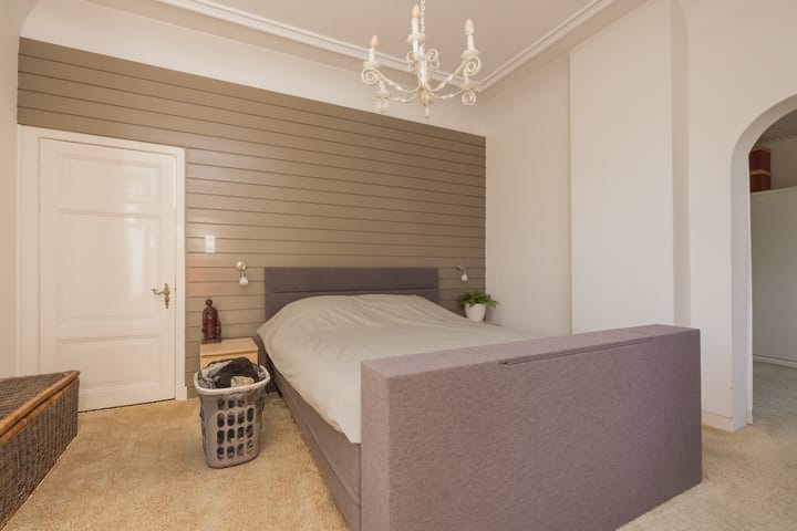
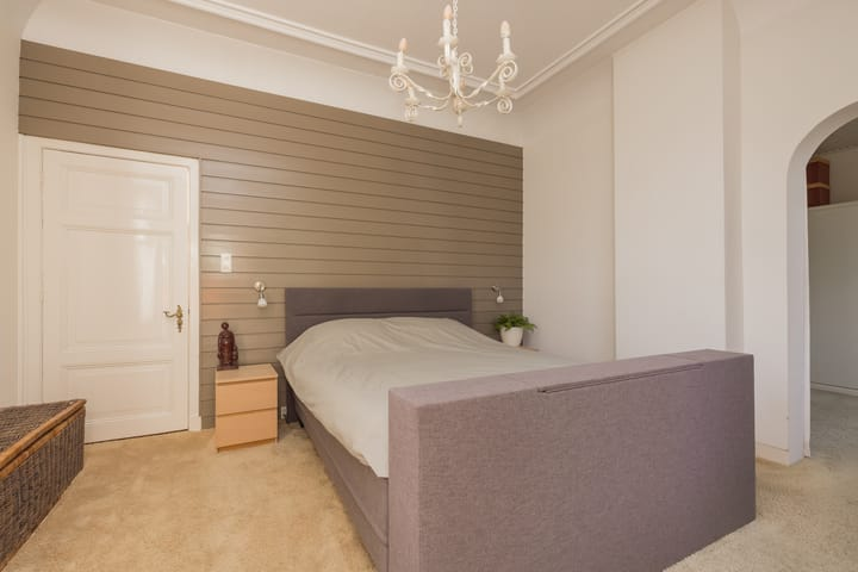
- clothes hamper (231, 404)
